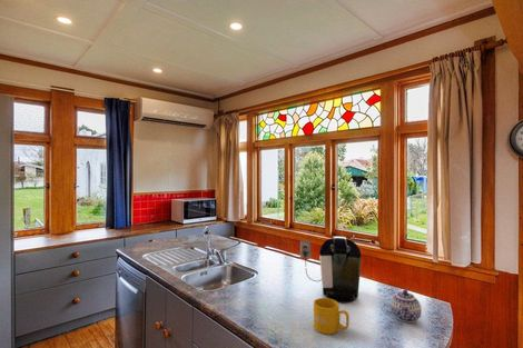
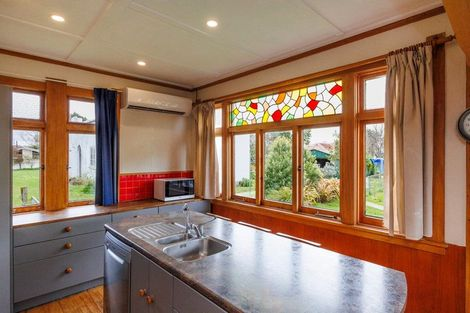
- teapot (405, 304)
- mug (330, 316)
- coffee maker (328, 265)
